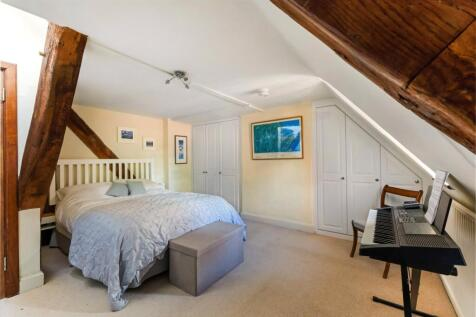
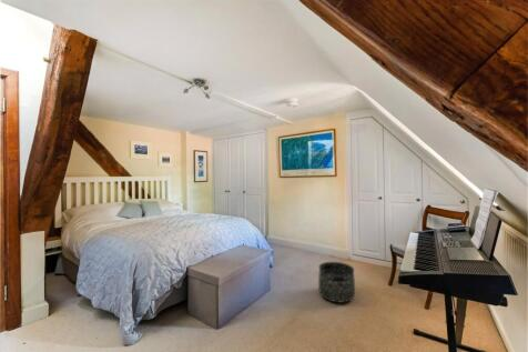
+ basket (336, 281)
